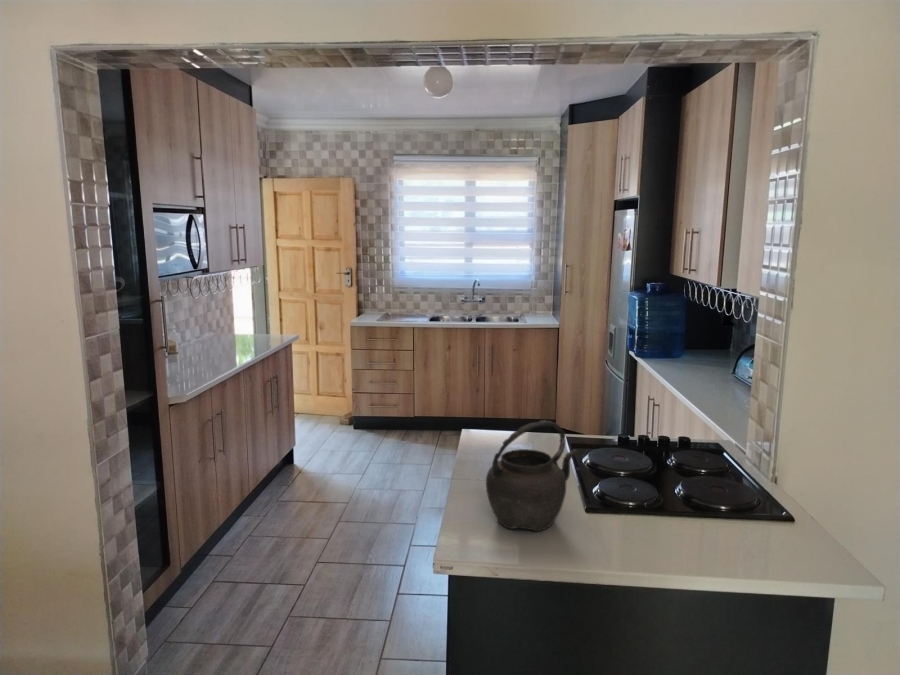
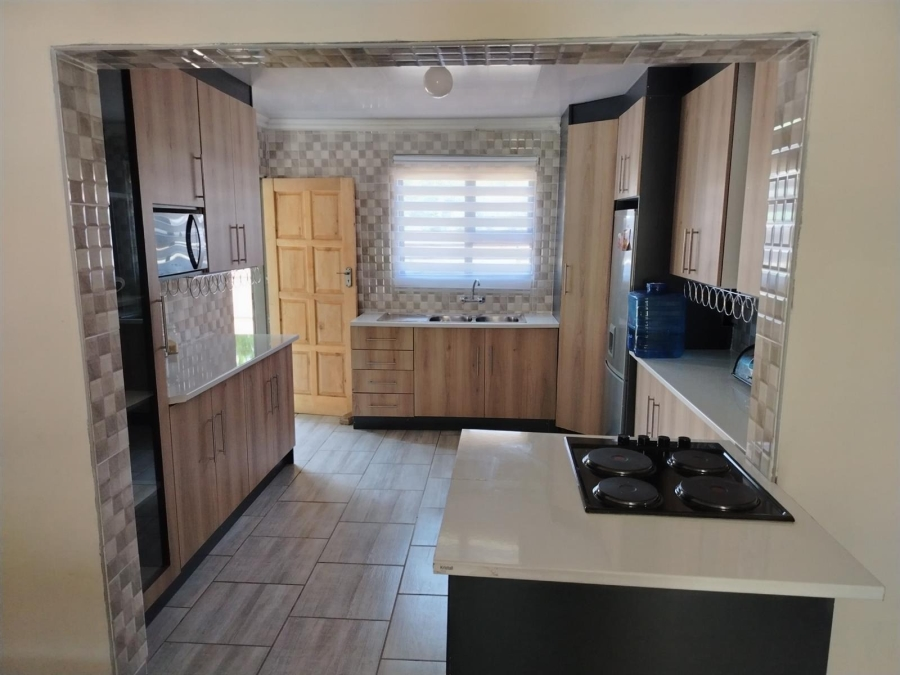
- kettle (537, 468)
